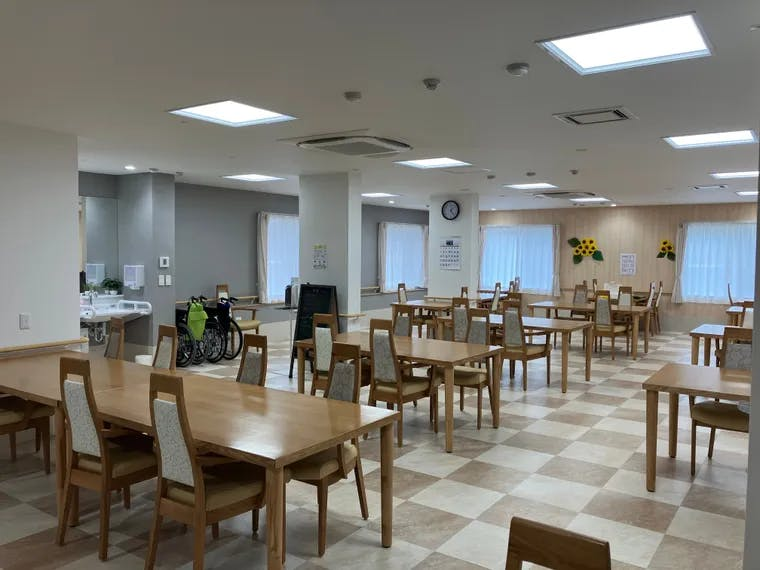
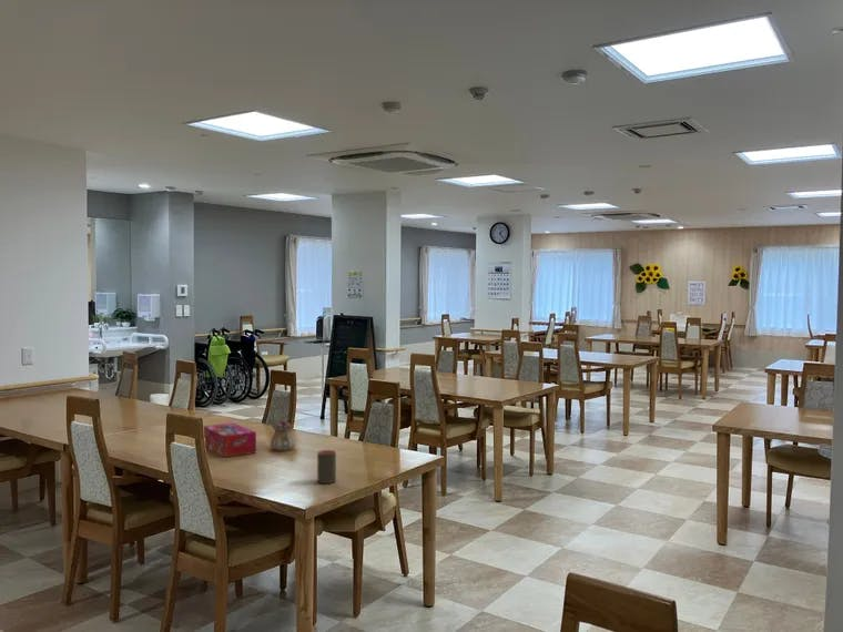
+ tissue box (228, 439)
+ cup (326, 466)
+ teapot (283, 434)
